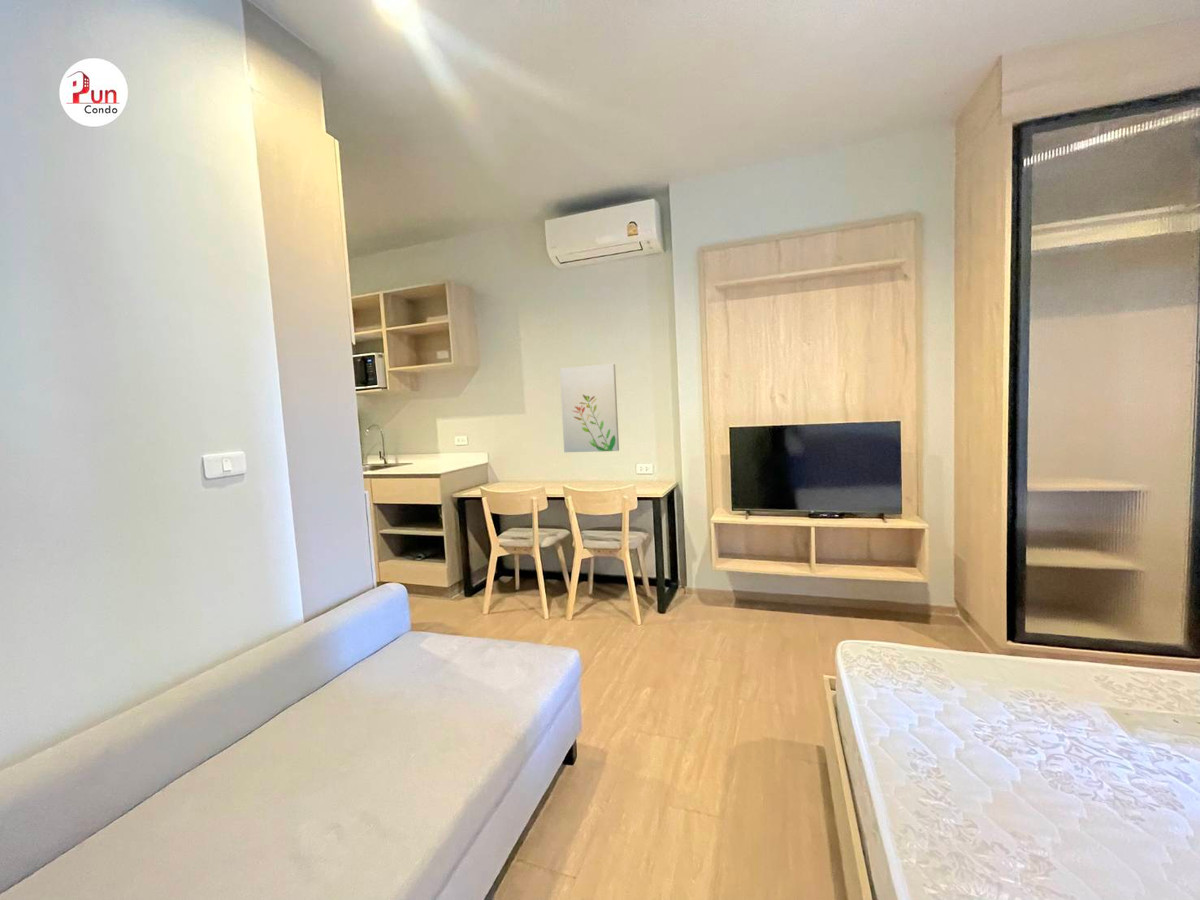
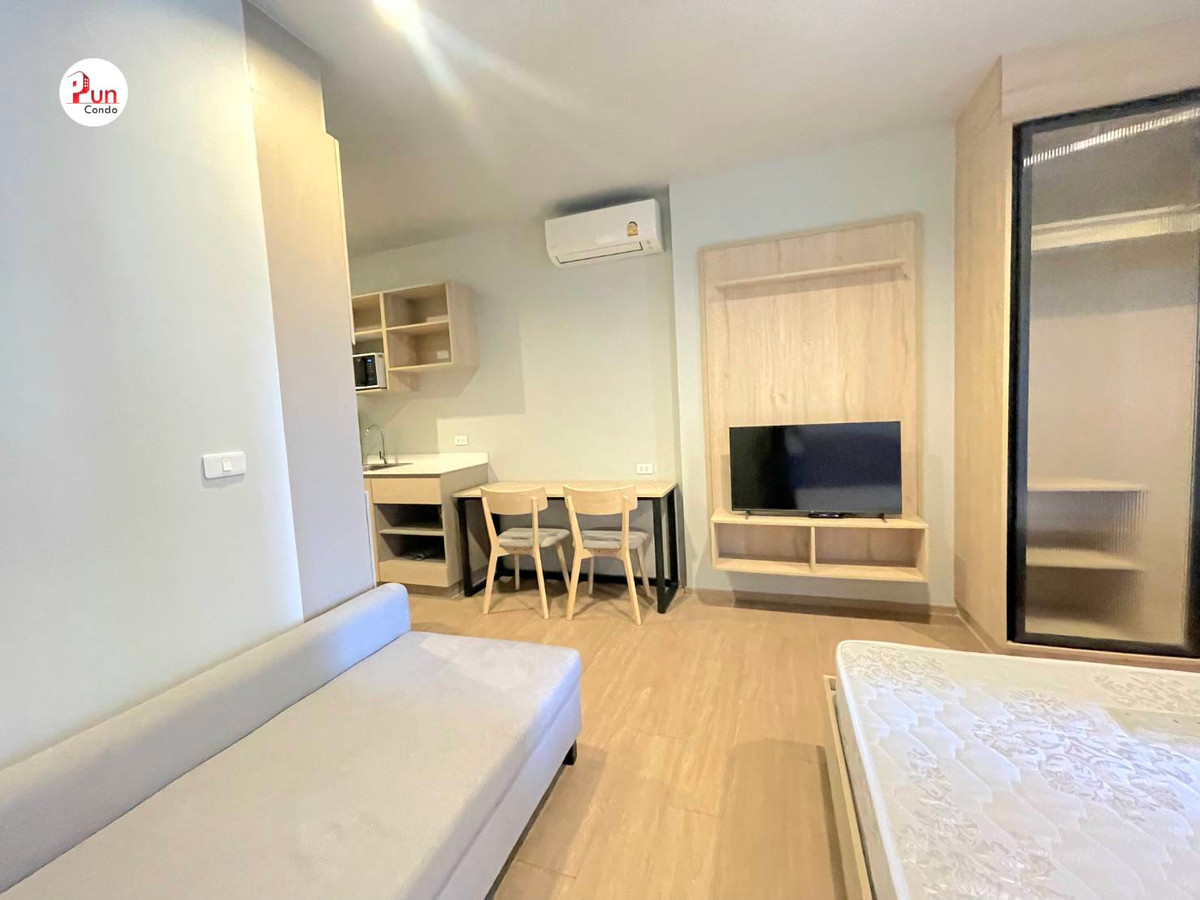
- wall art (589, 409)
